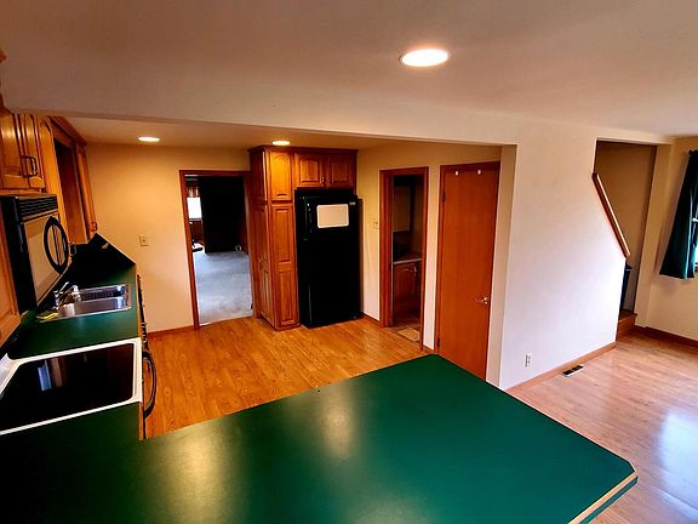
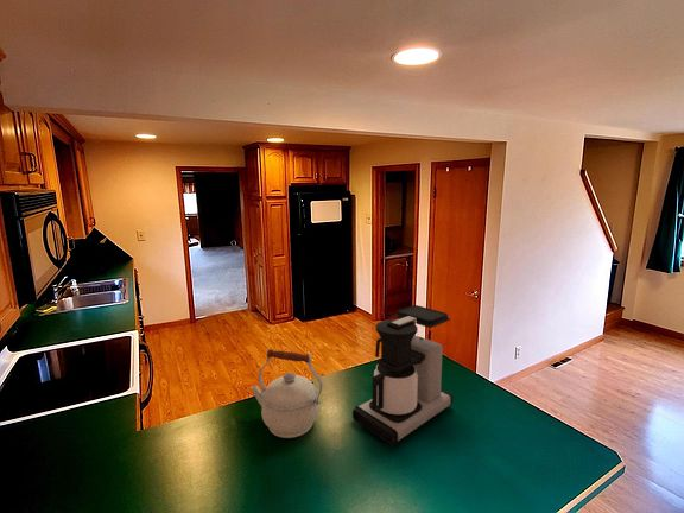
+ kettle (285, 387)
+ coffee maker (405, 367)
